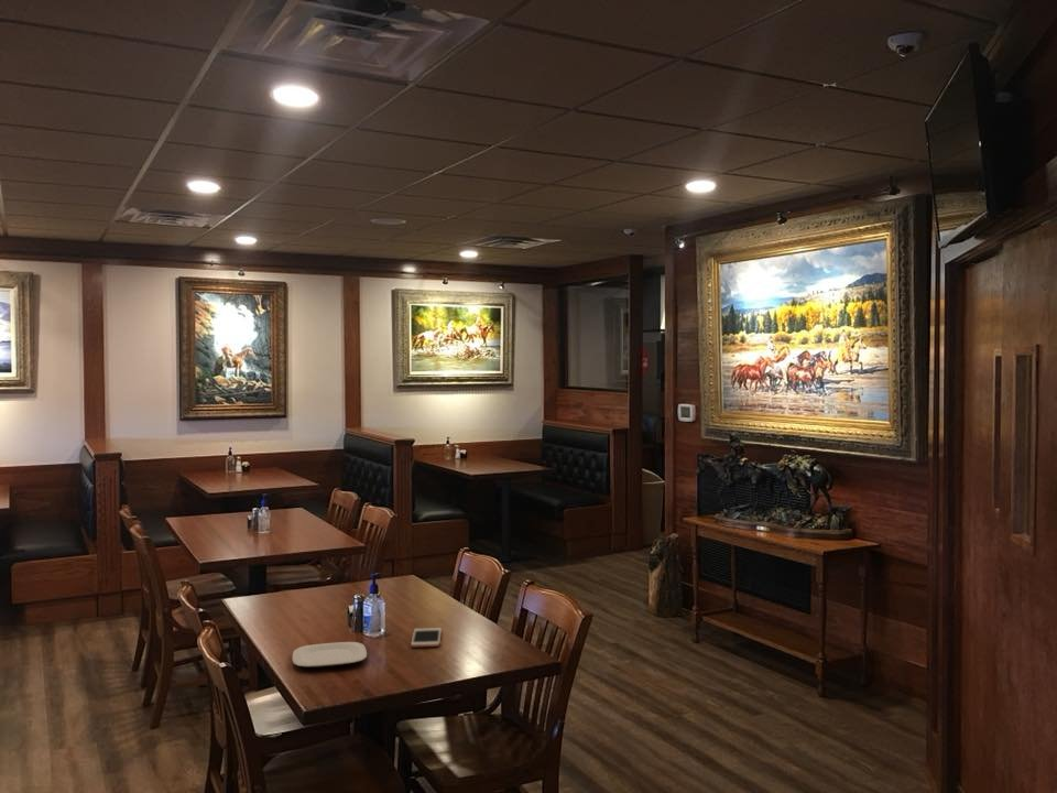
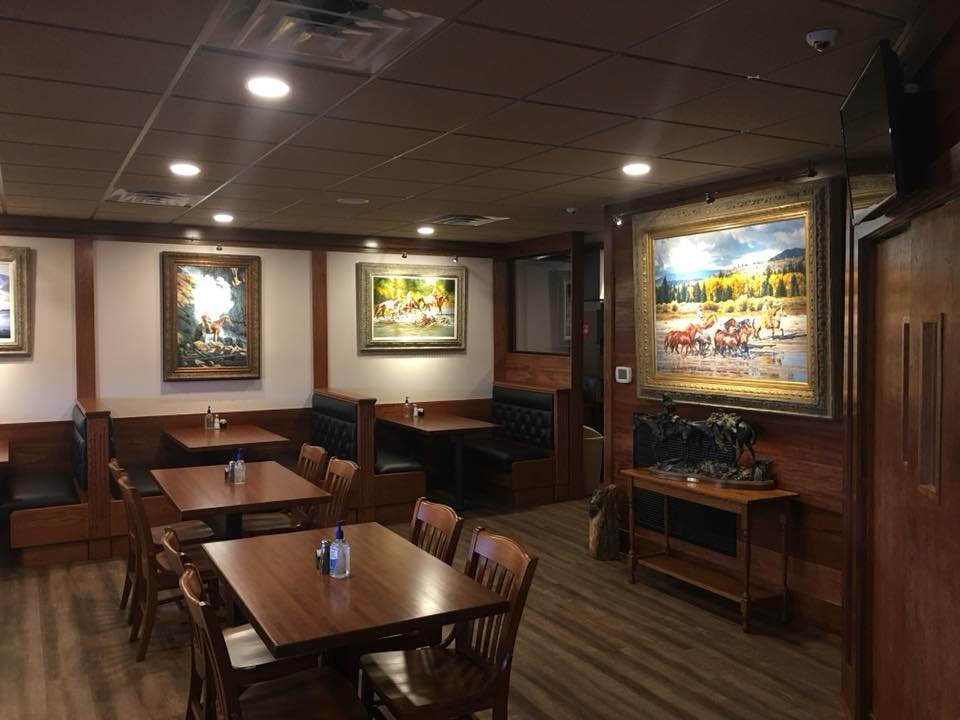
- plate (329, 655)
- cell phone (426, 637)
